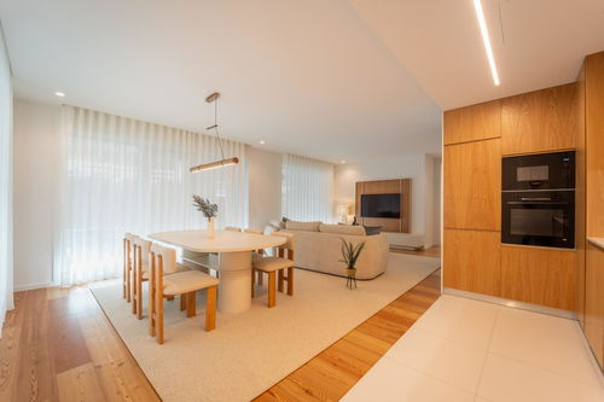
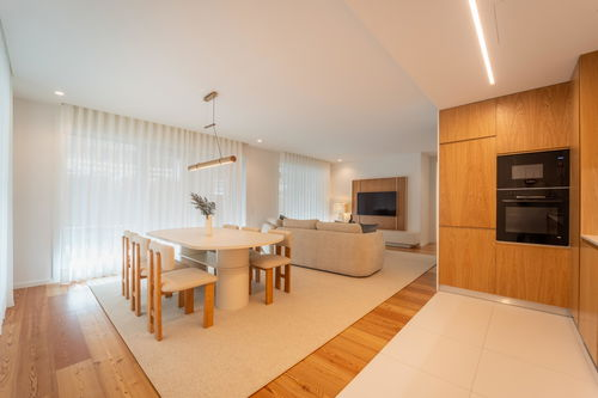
- house plant (350, 261)
